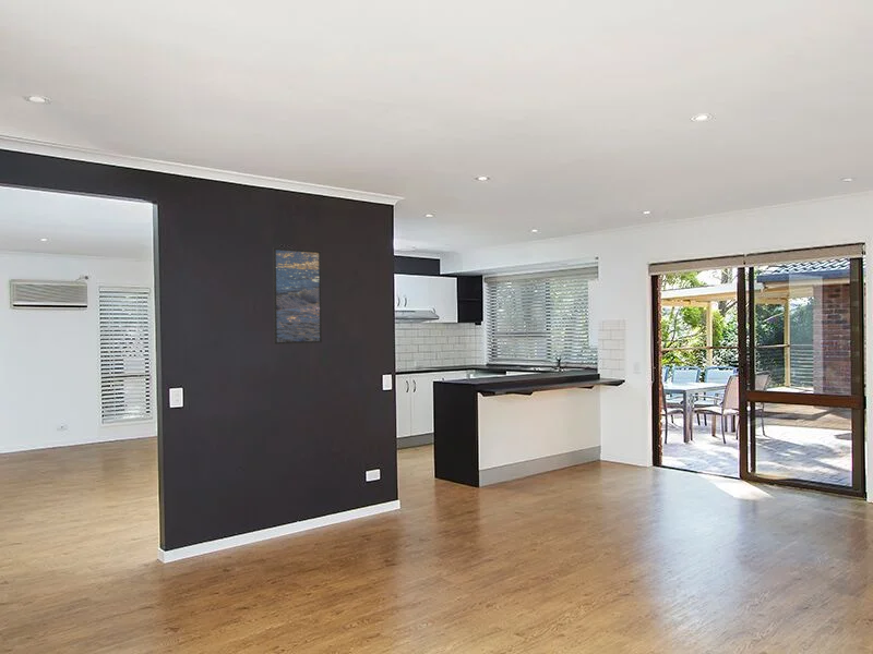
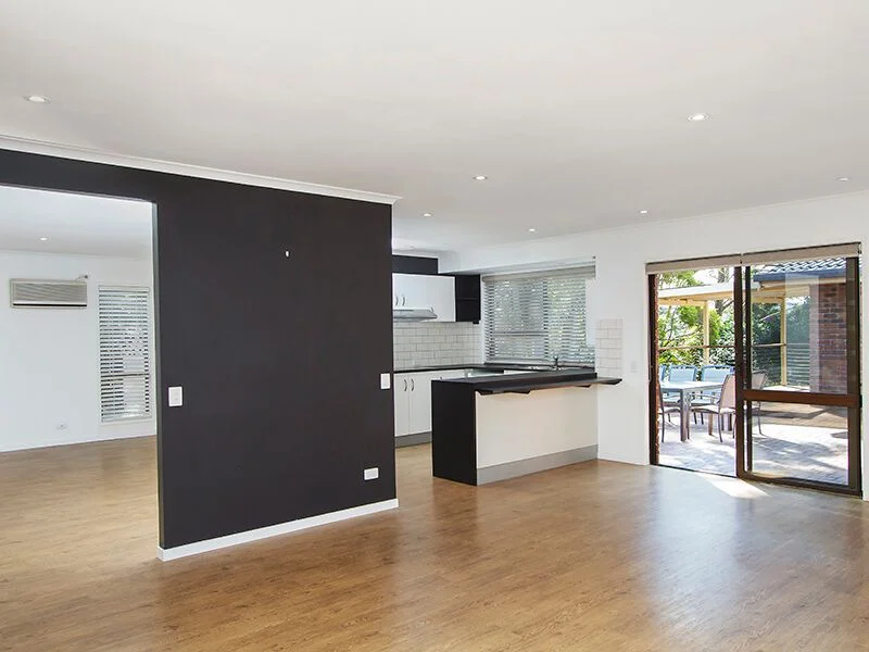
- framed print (298, 295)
